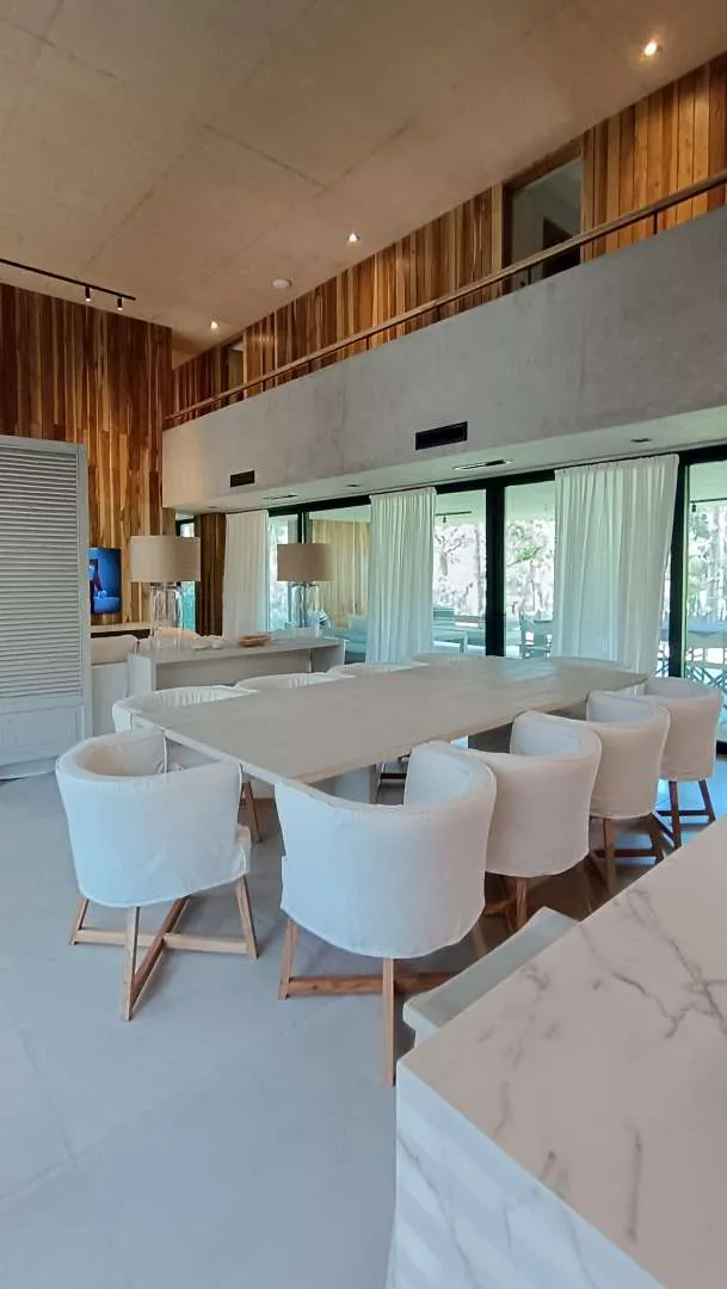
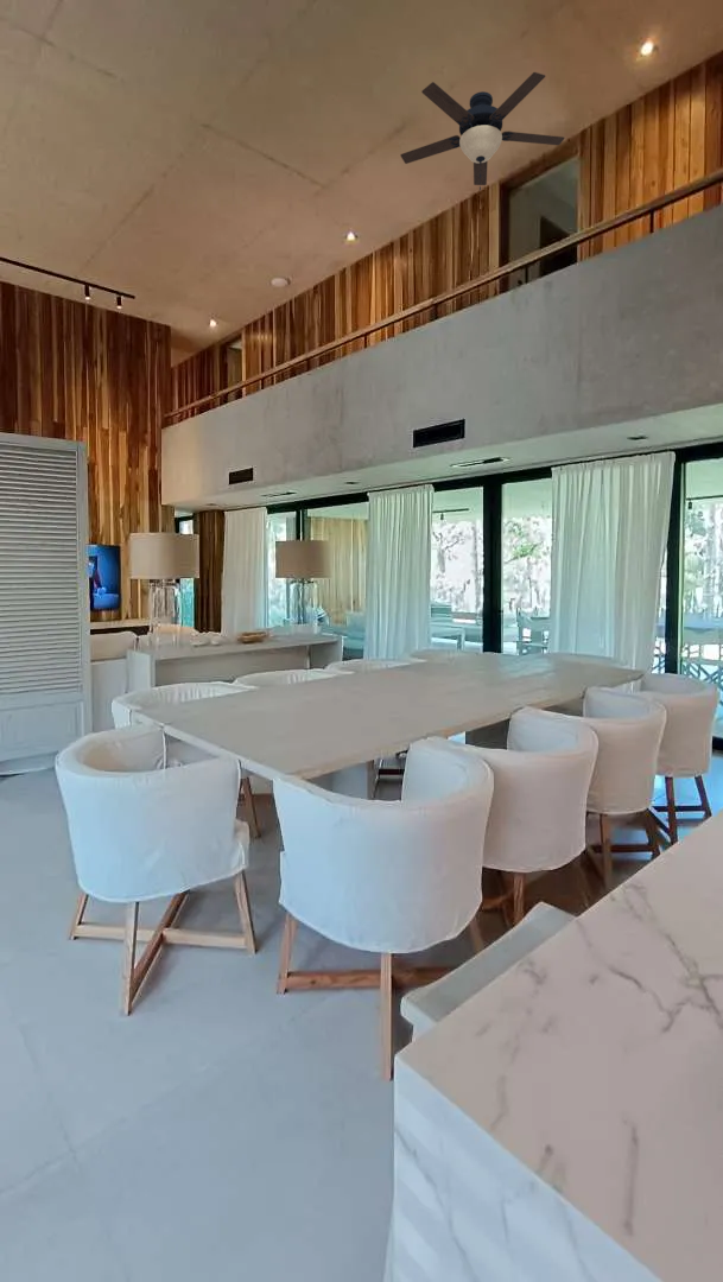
+ ceiling fan (480, 148)
